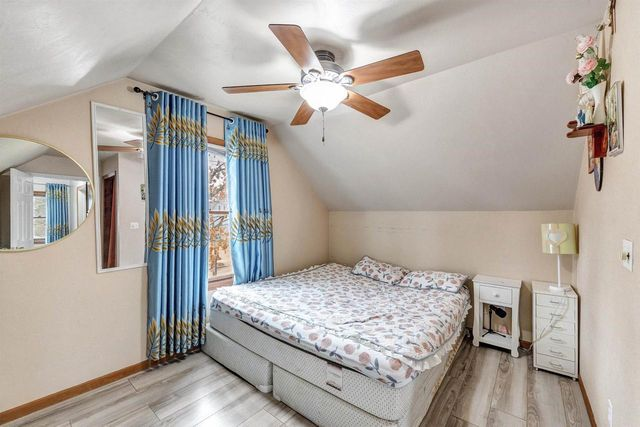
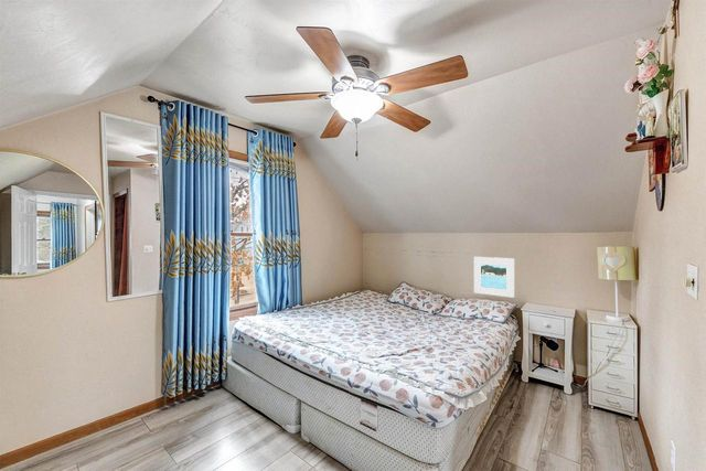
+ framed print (493, 276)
